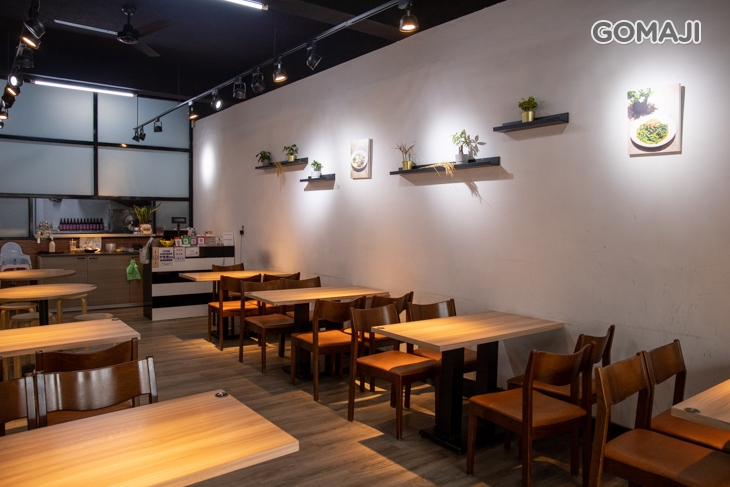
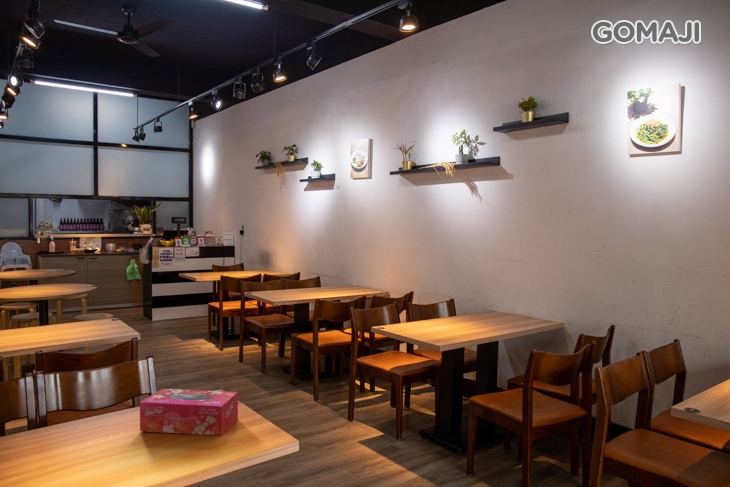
+ tissue box (190, 411)
